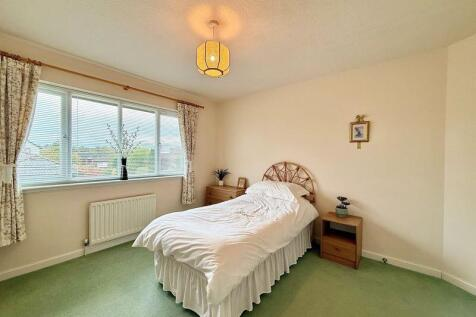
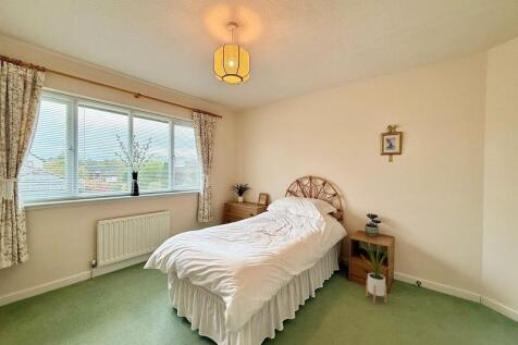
+ house plant (377, 269)
